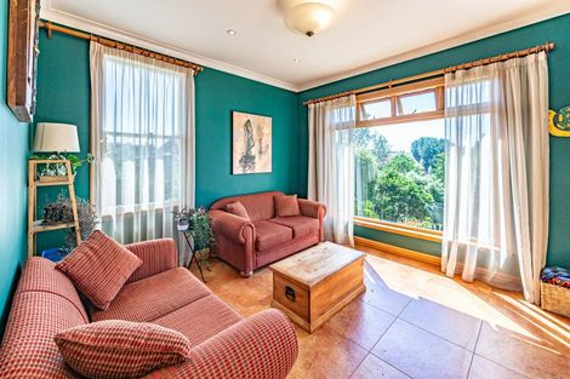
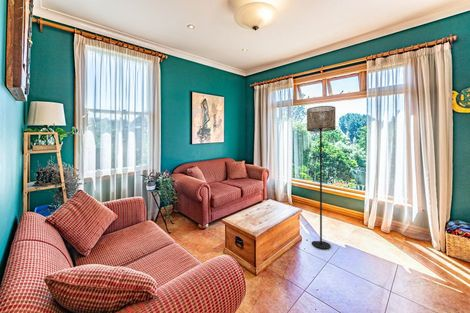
+ floor lamp (320, 176)
